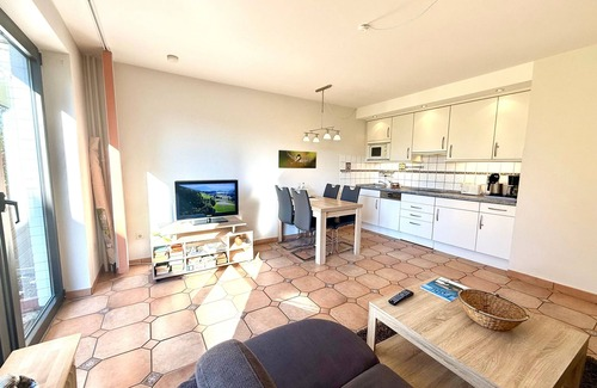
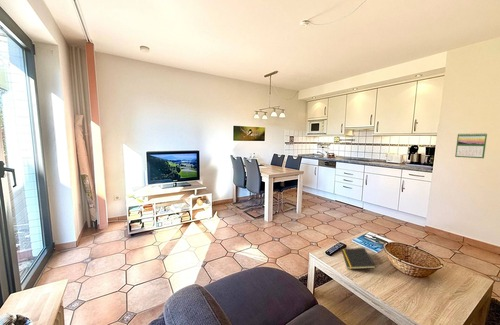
+ calendar (470, 145)
+ notepad (356, 257)
